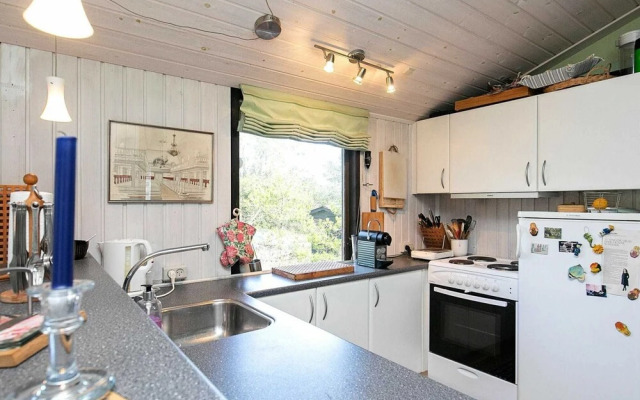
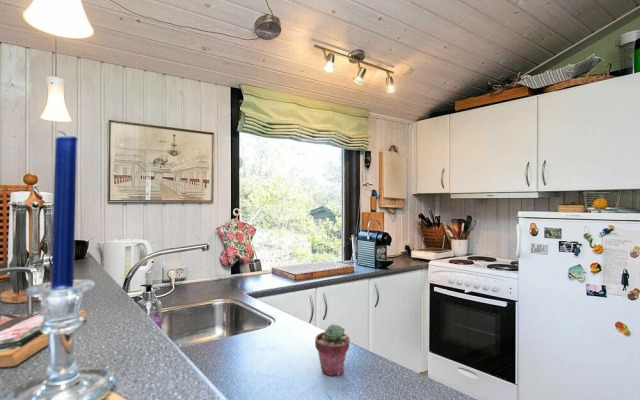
+ potted succulent (332, 347)
